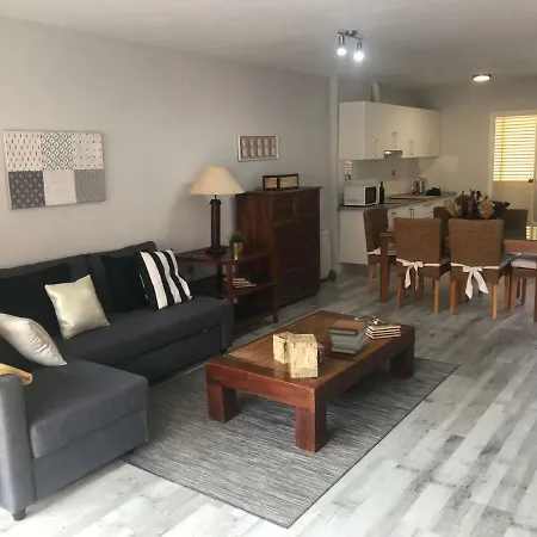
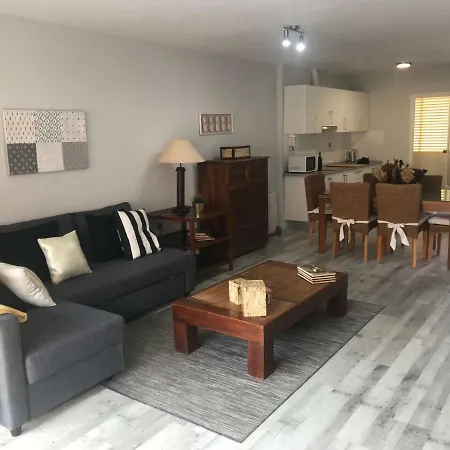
- book stack (348, 335)
